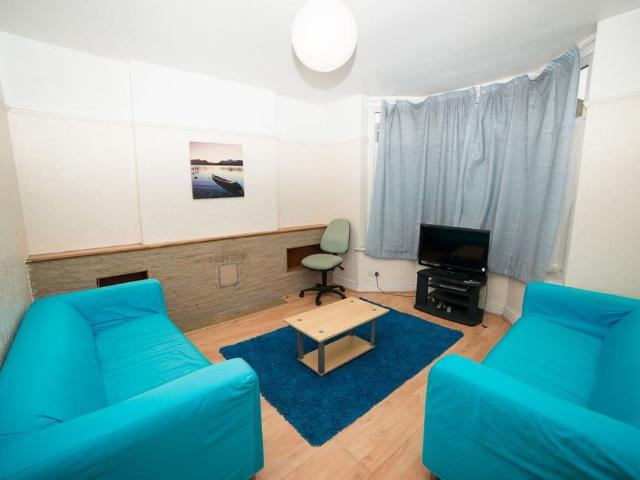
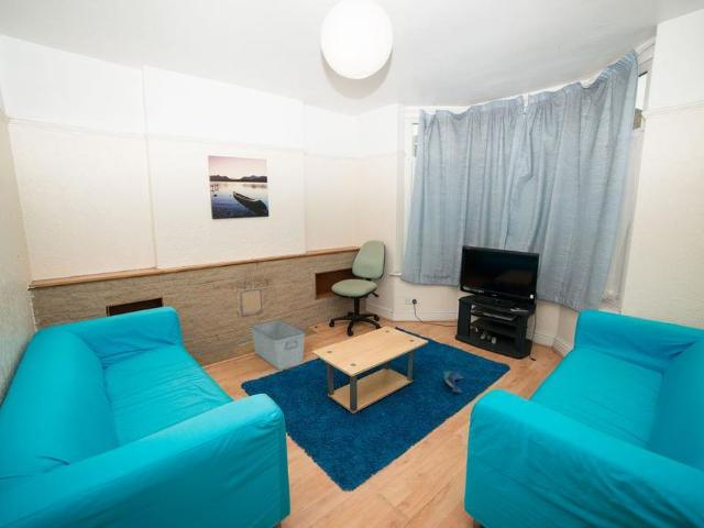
+ storage bin (277, 342)
+ plush toy (453, 378)
